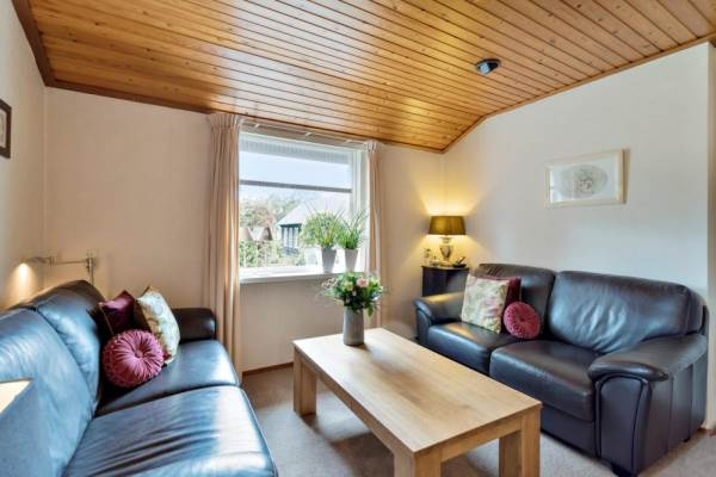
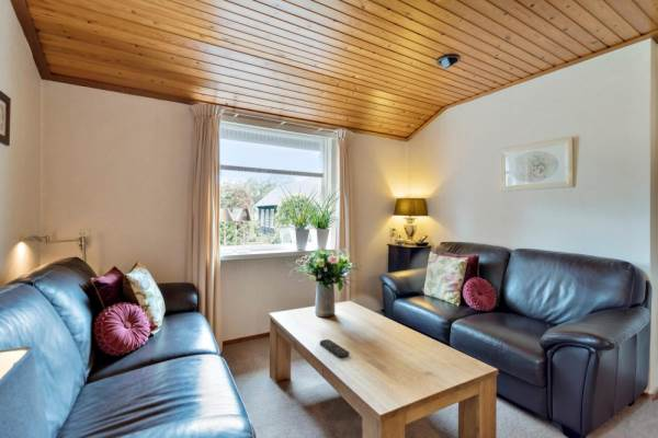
+ remote control (333, 347)
